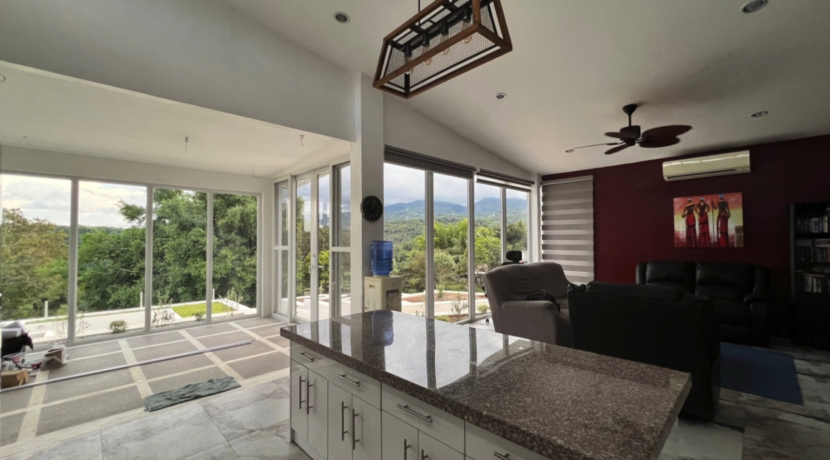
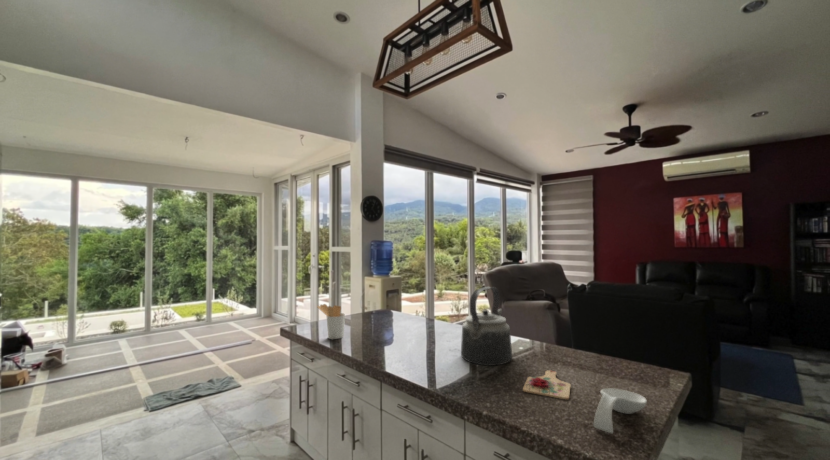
+ kettle (487, 321)
+ spoon rest (617, 403)
+ cutting board (548, 379)
+ utensil holder (331, 320)
